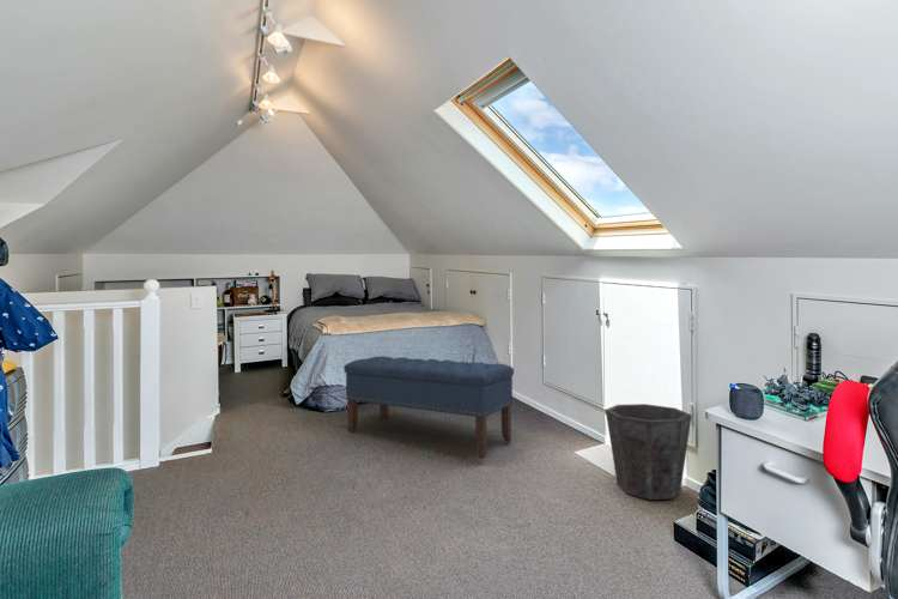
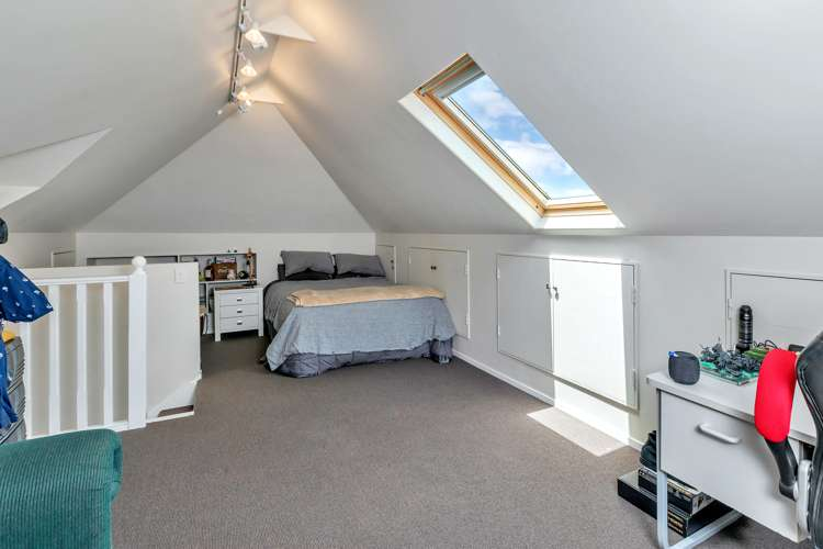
- bench (426, 399)
- waste bin (648, 449)
